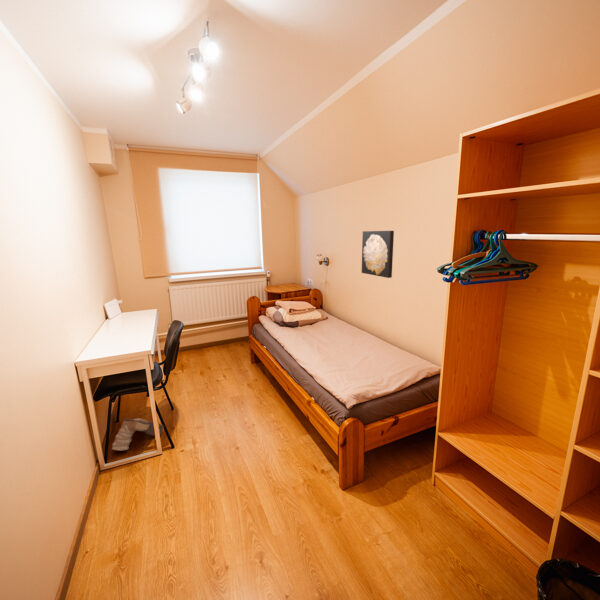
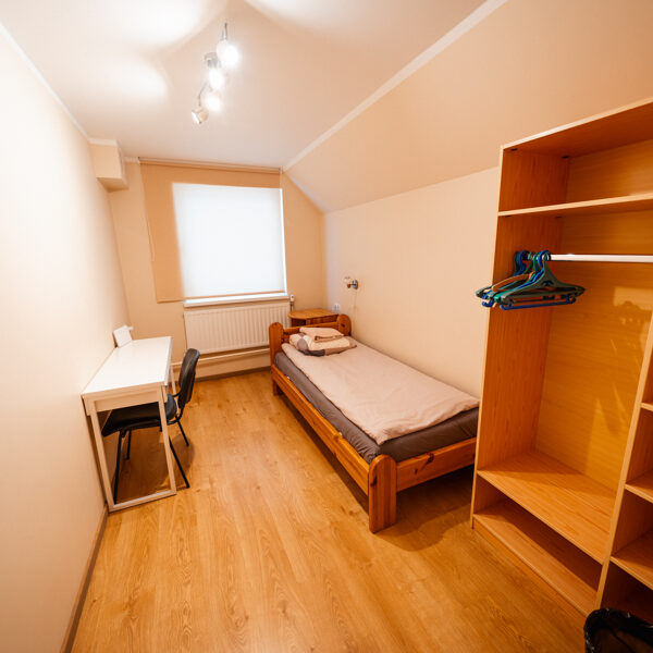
- boots (138, 425)
- wall art (376, 253)
